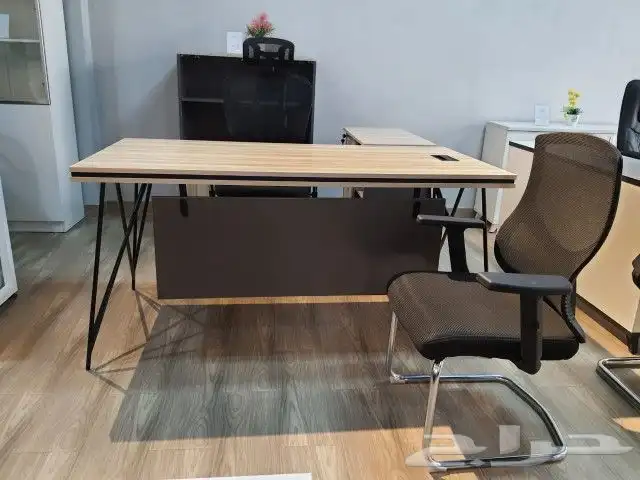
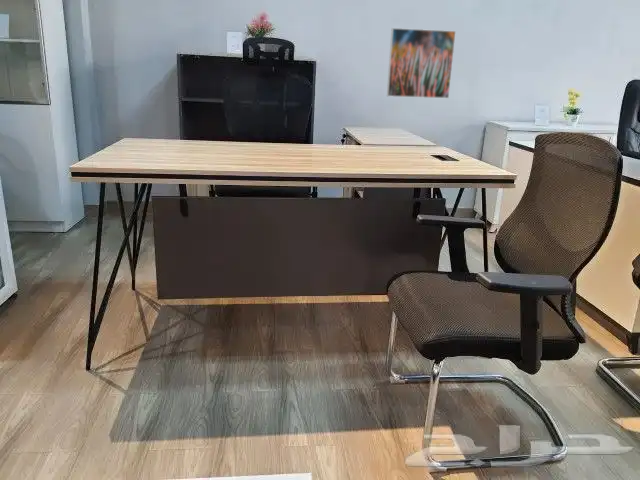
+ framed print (420, 64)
